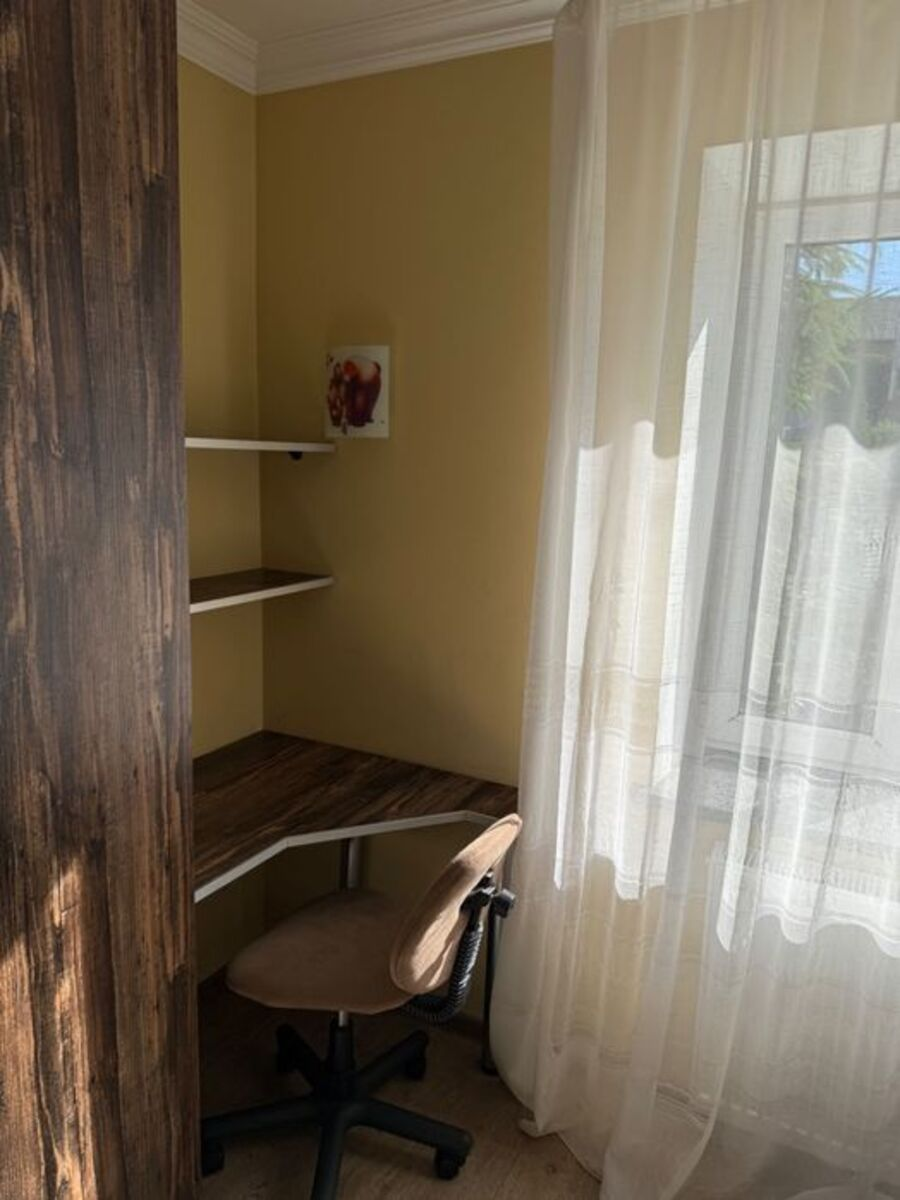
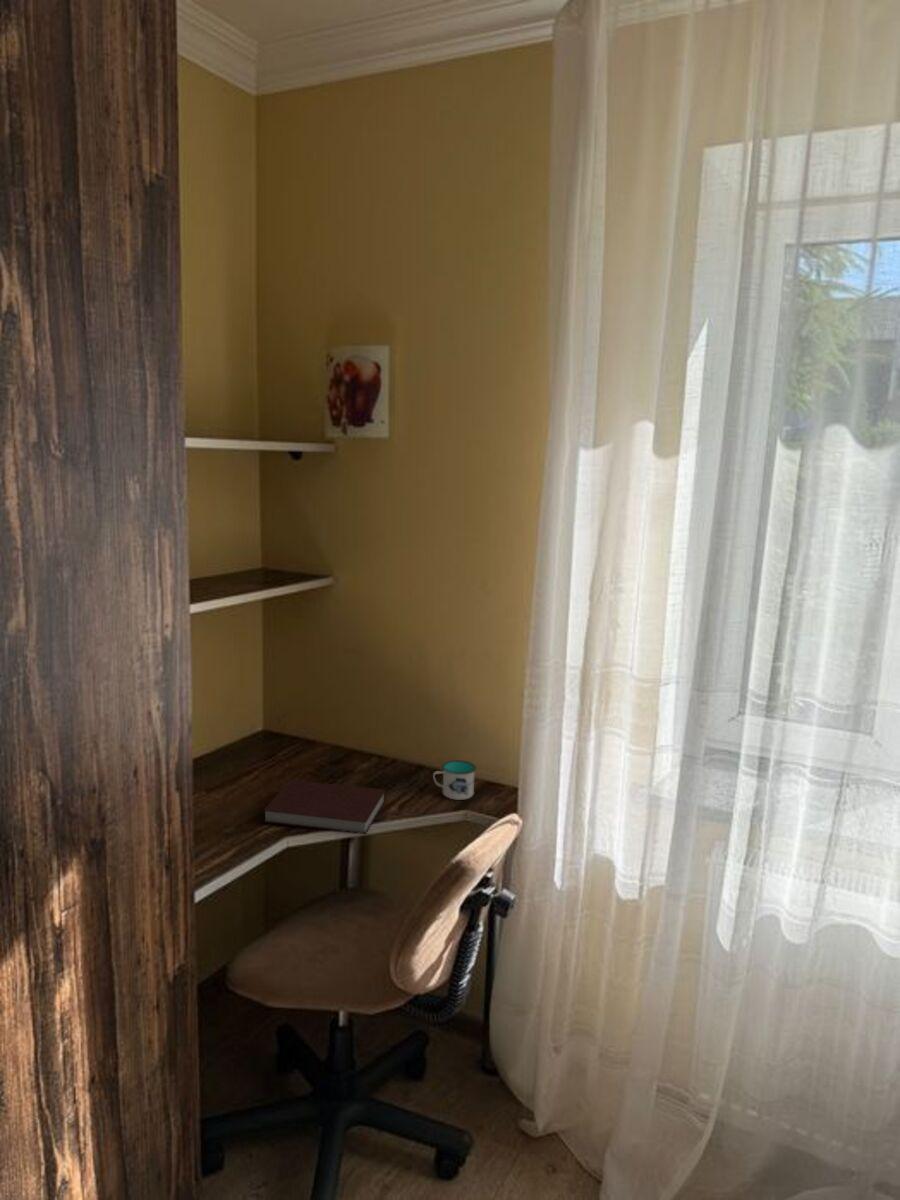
+ notebook (326, 805)
+ mug (454, 780)
